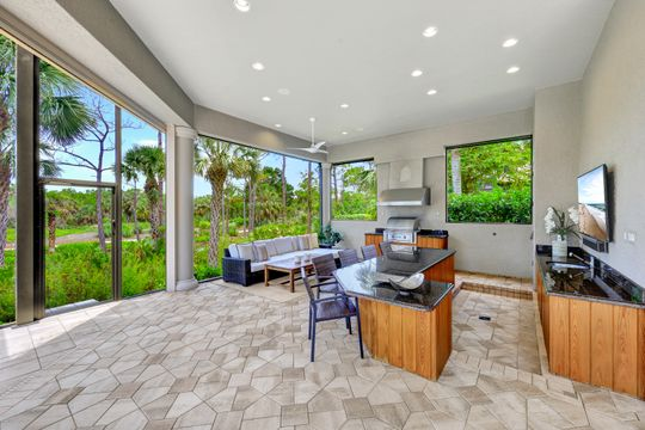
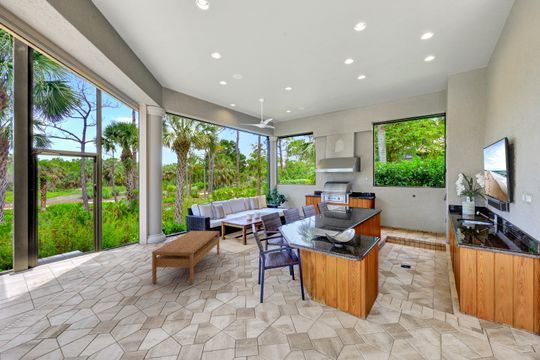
+ coffee table (191, 252)
